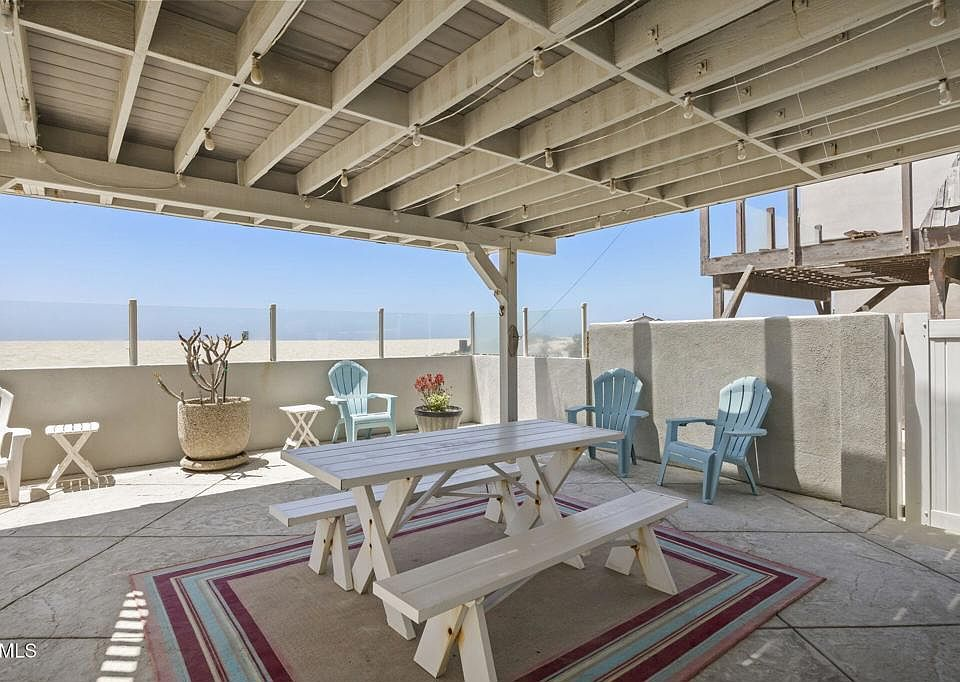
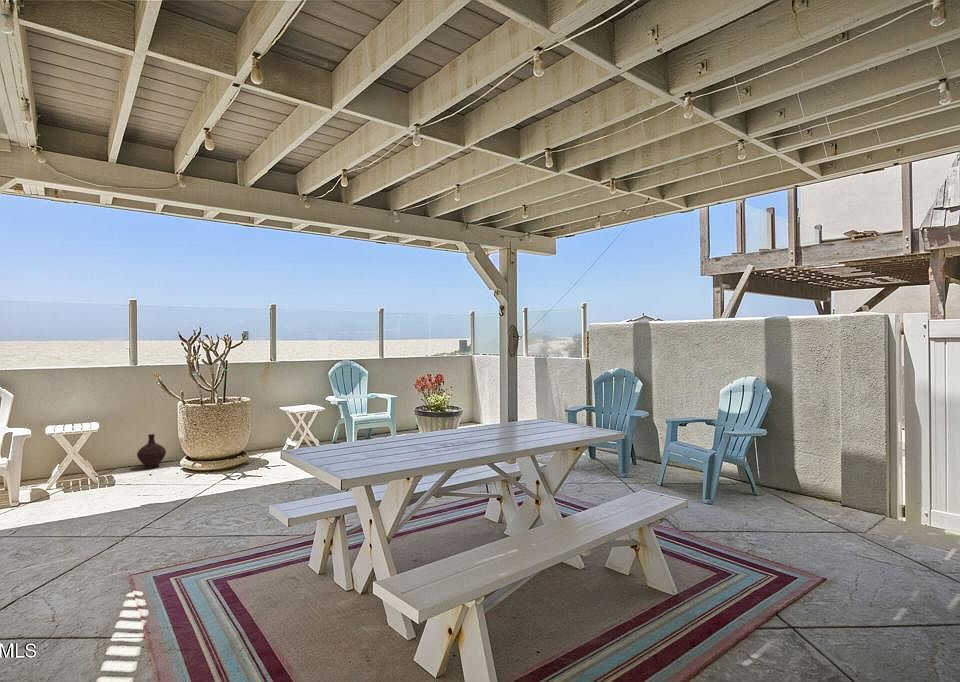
+ ceramic jug (151, 450)
